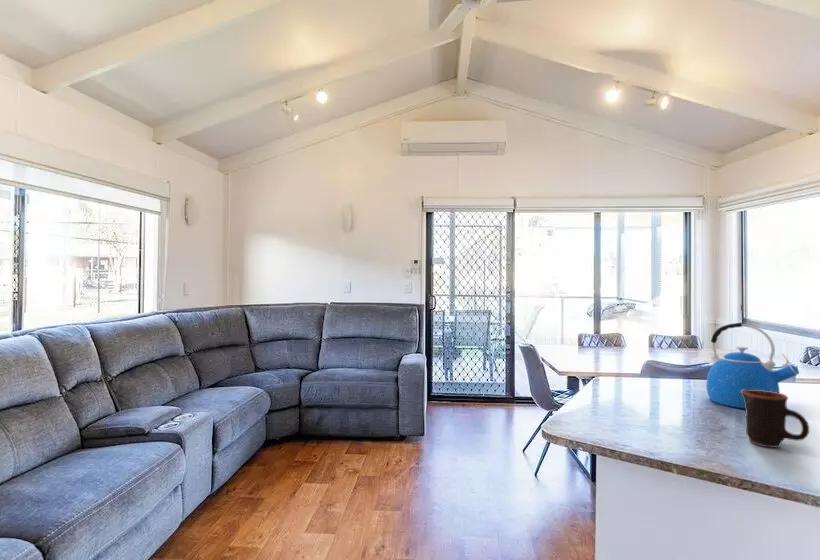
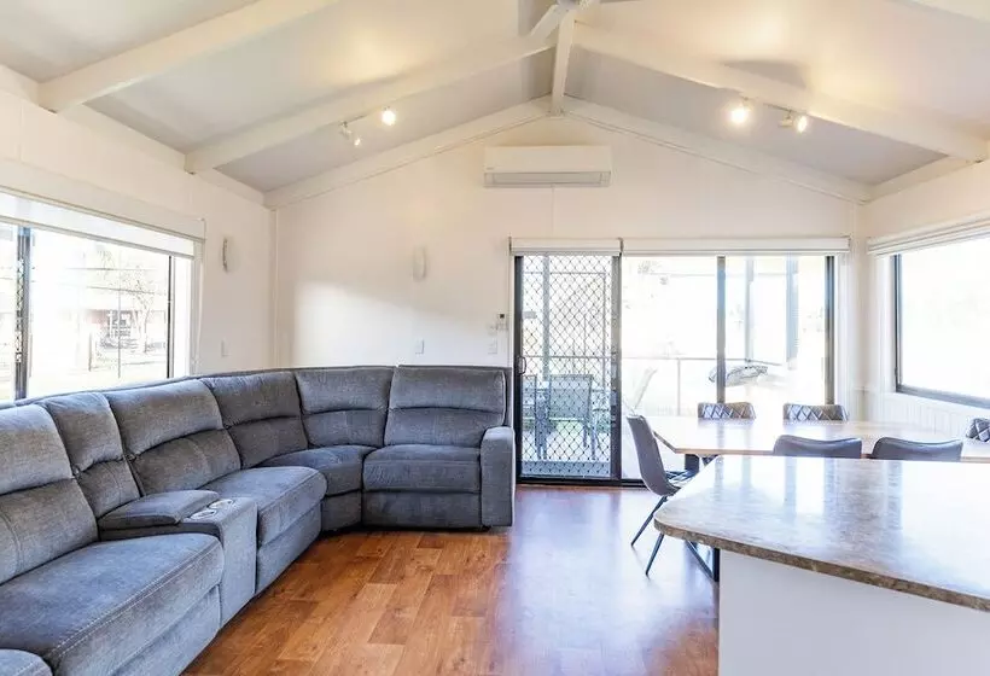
- mug (773, 420)
- kettle (750, 363)
